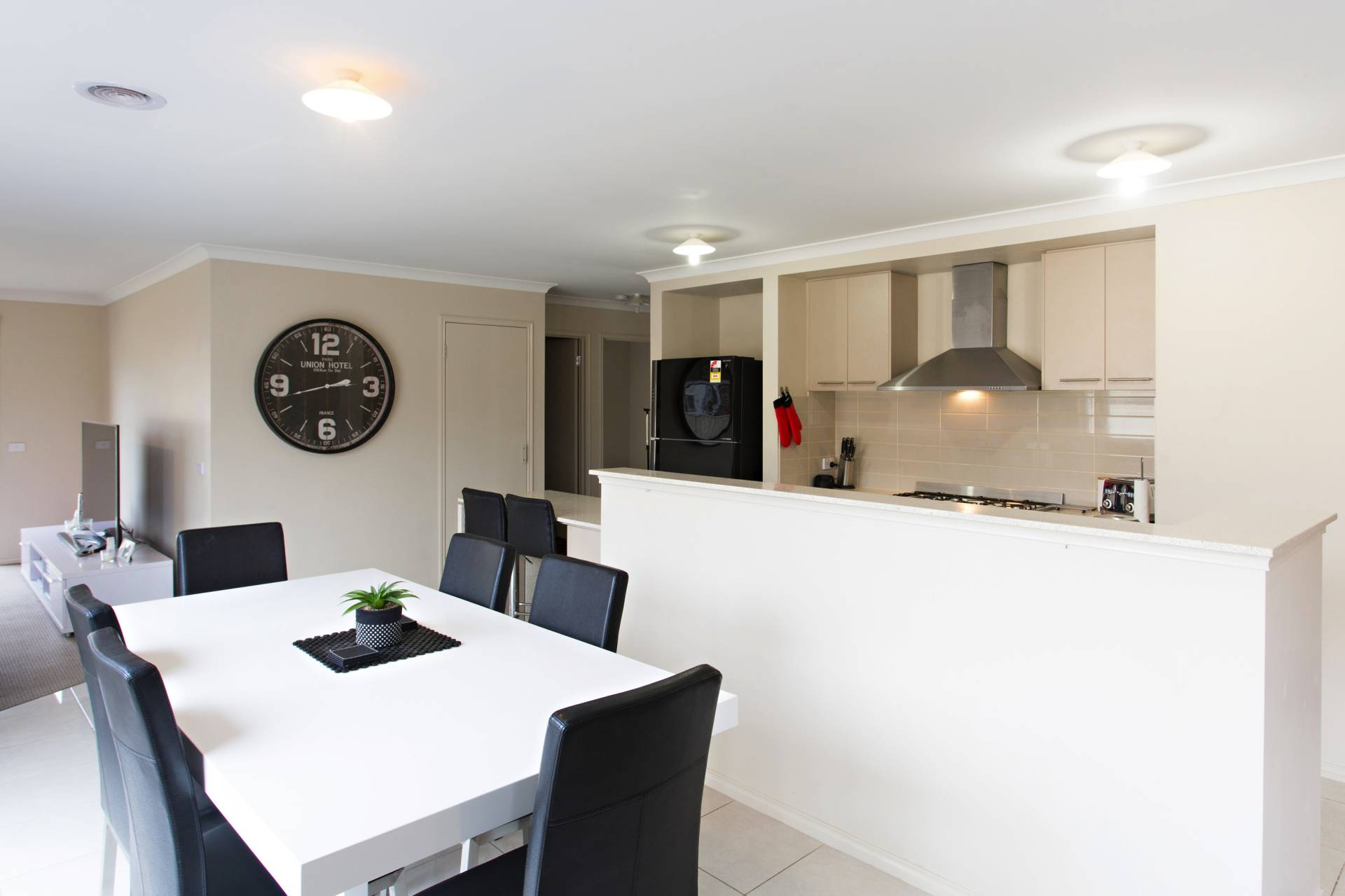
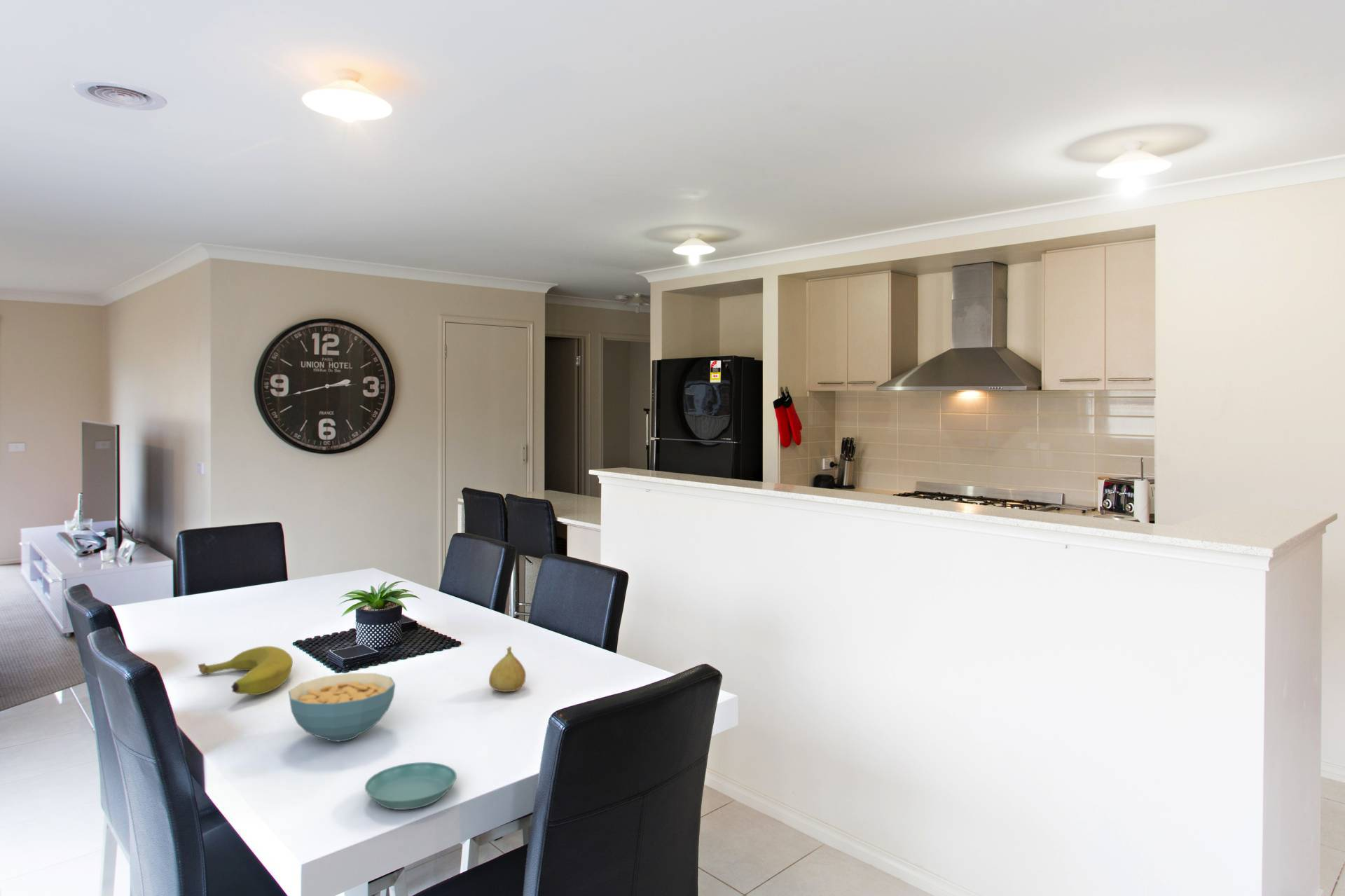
+ banana (247, 670)
+ cereal bowl (343, 712)
+ fruit (507, 668)
+ saucer (411, 787)
